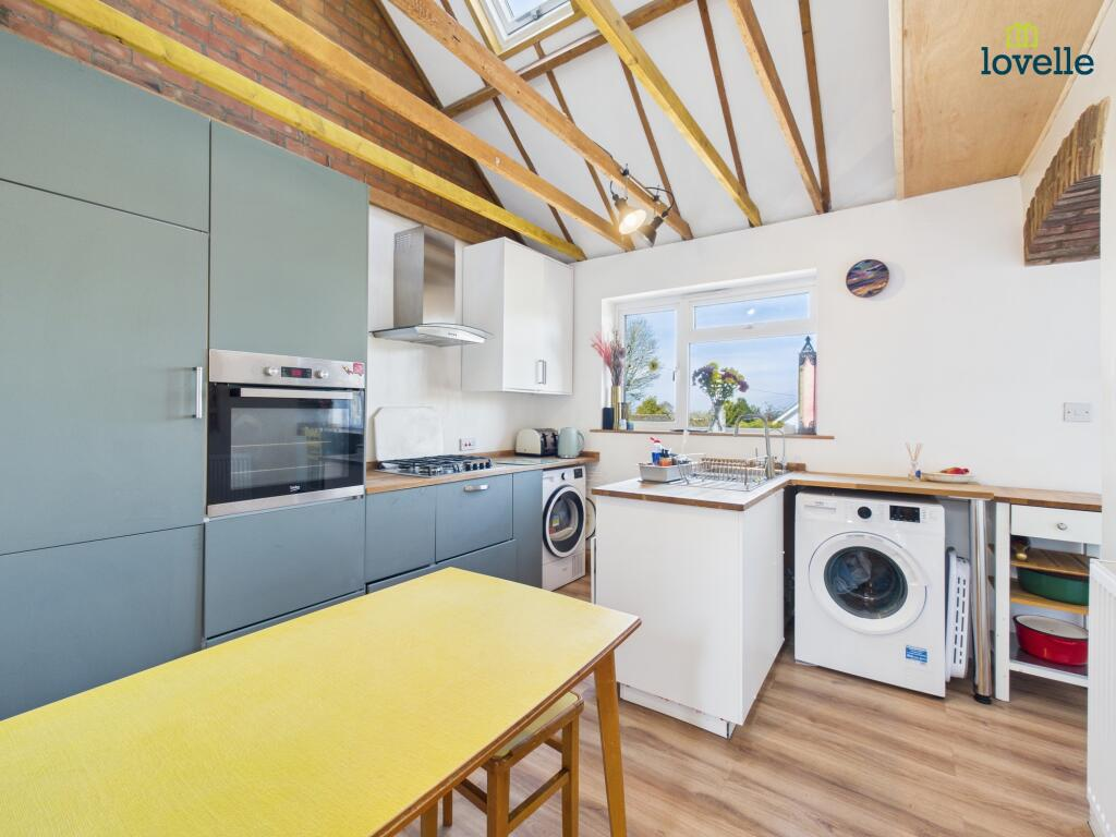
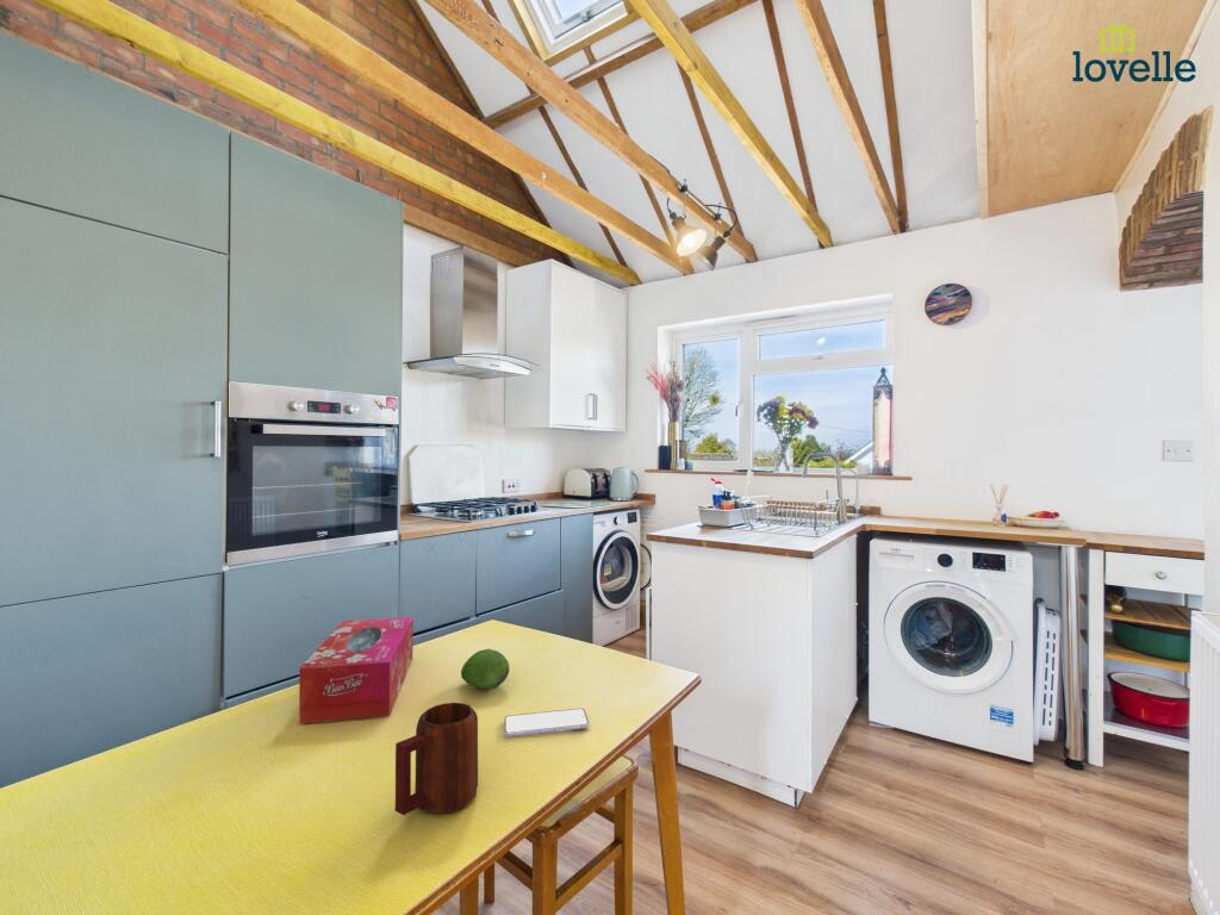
+ fruit (484, 667)
+ mug (436, 759)
+ smartphone (546, 721)
+ tissue box (363, 662)
